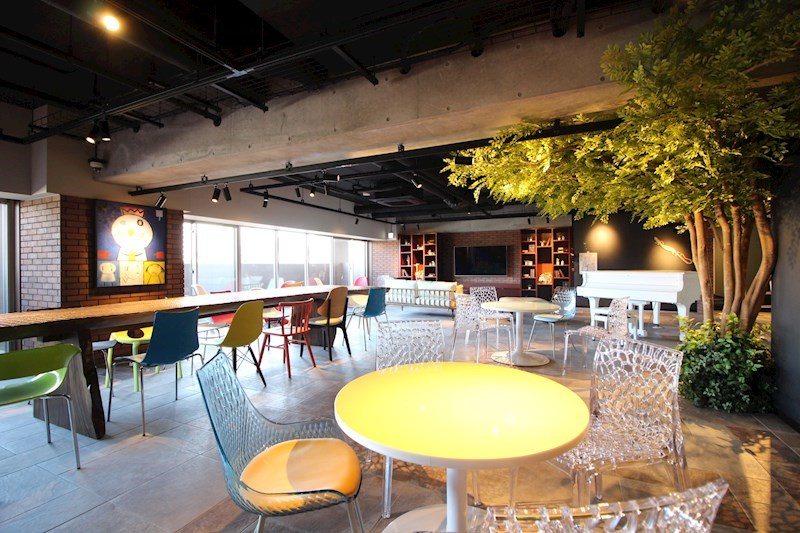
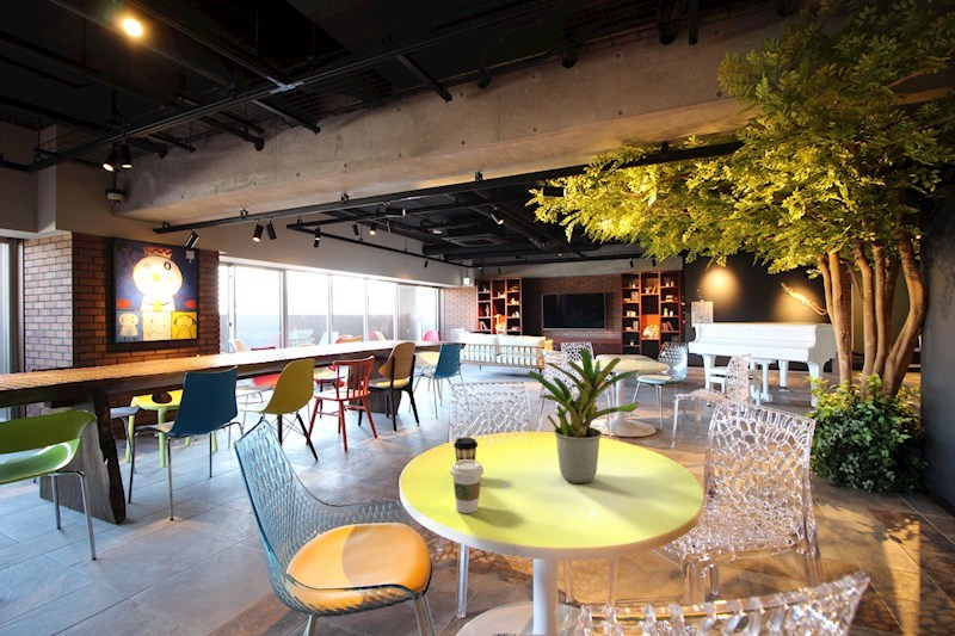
+ potted plant (583, 413)
+ coffee cup (466, 458)
+ coffee cup (467, 486)
